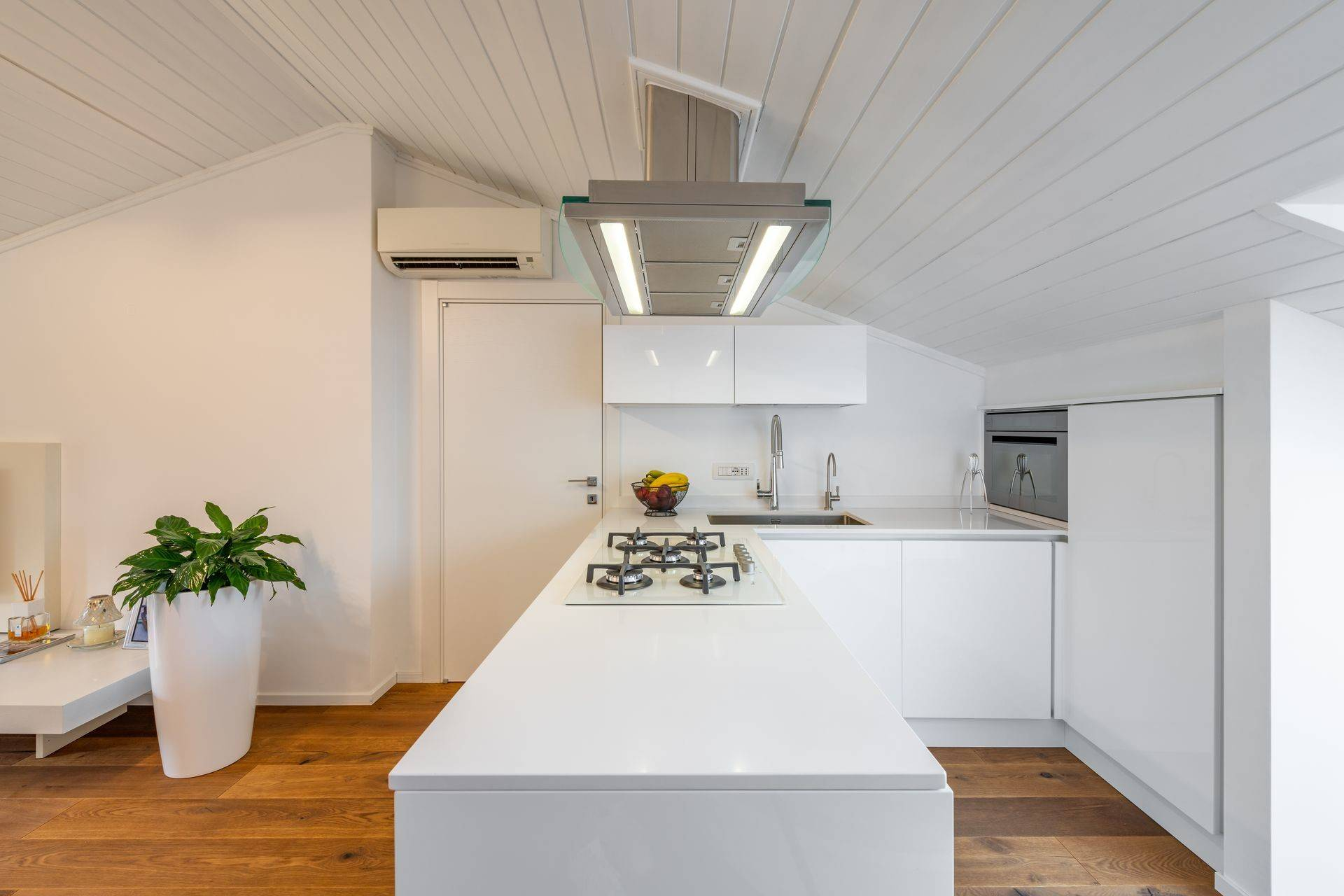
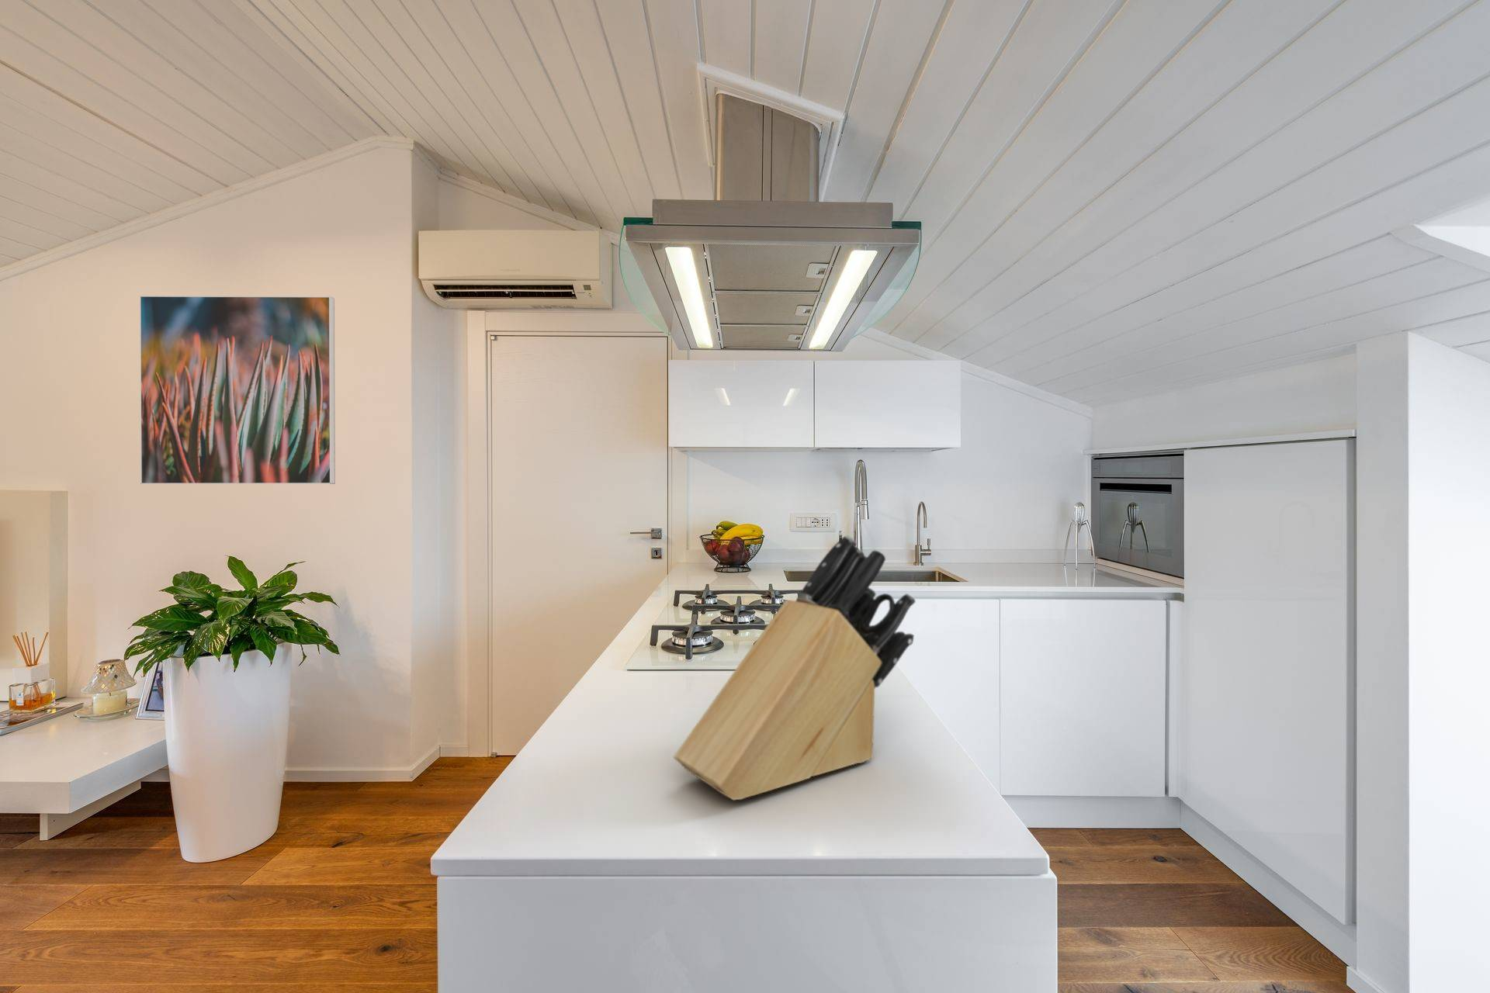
+ knife block (804, 651)
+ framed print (237, 390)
